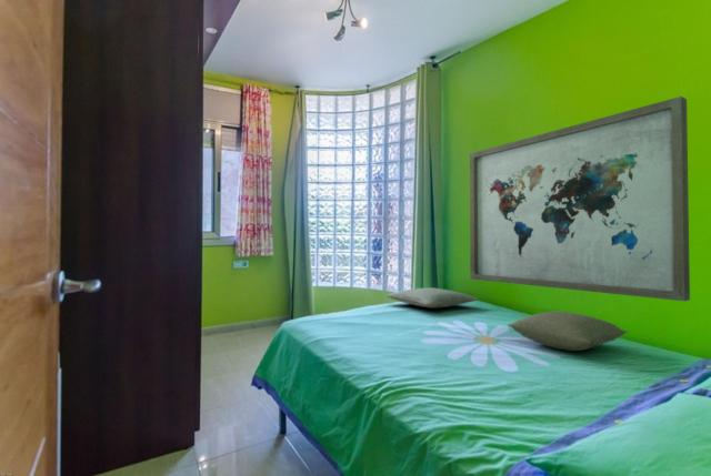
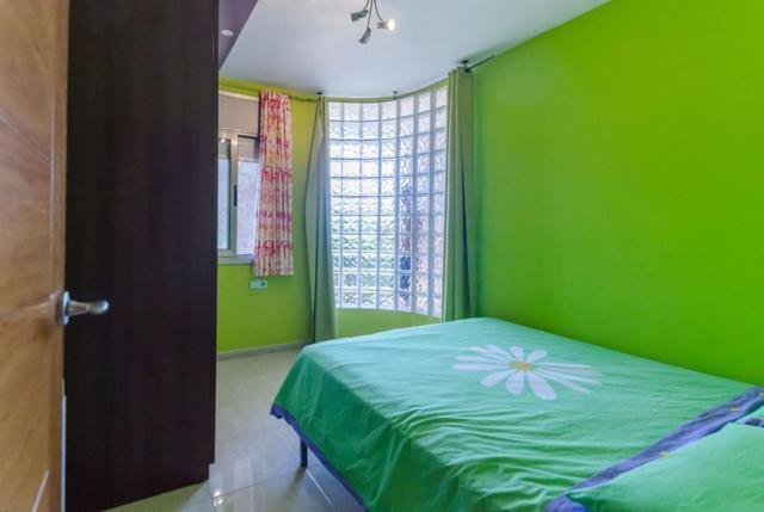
- pillow (565, 328)
- wall art (553, 209)
- pillow (430, 296)
